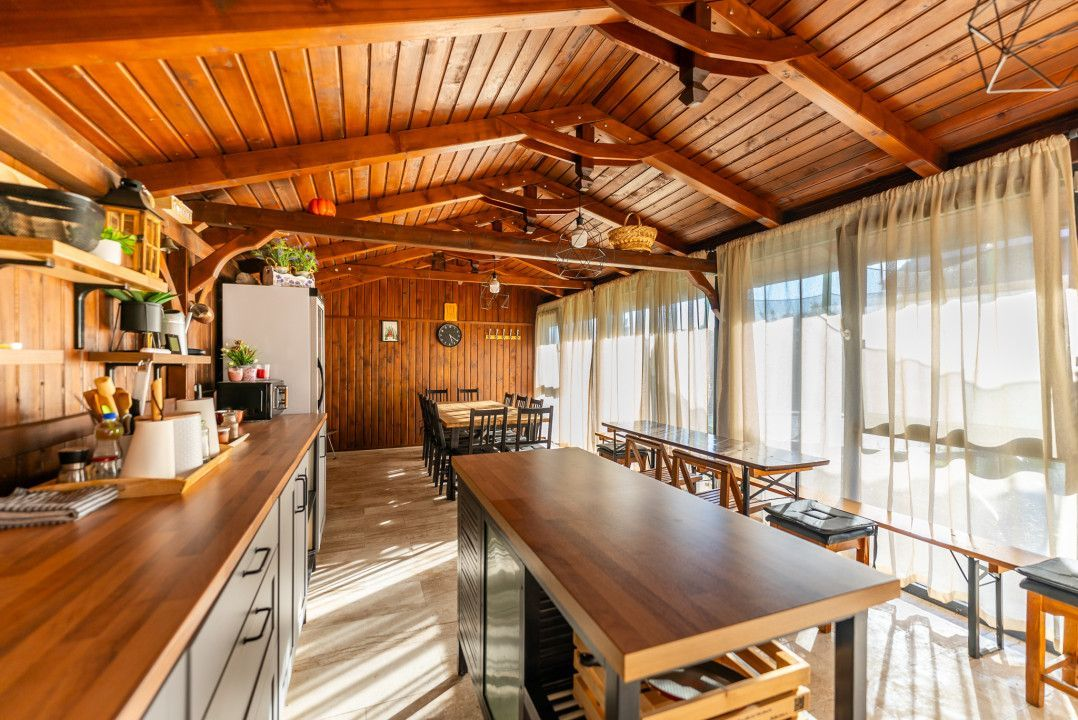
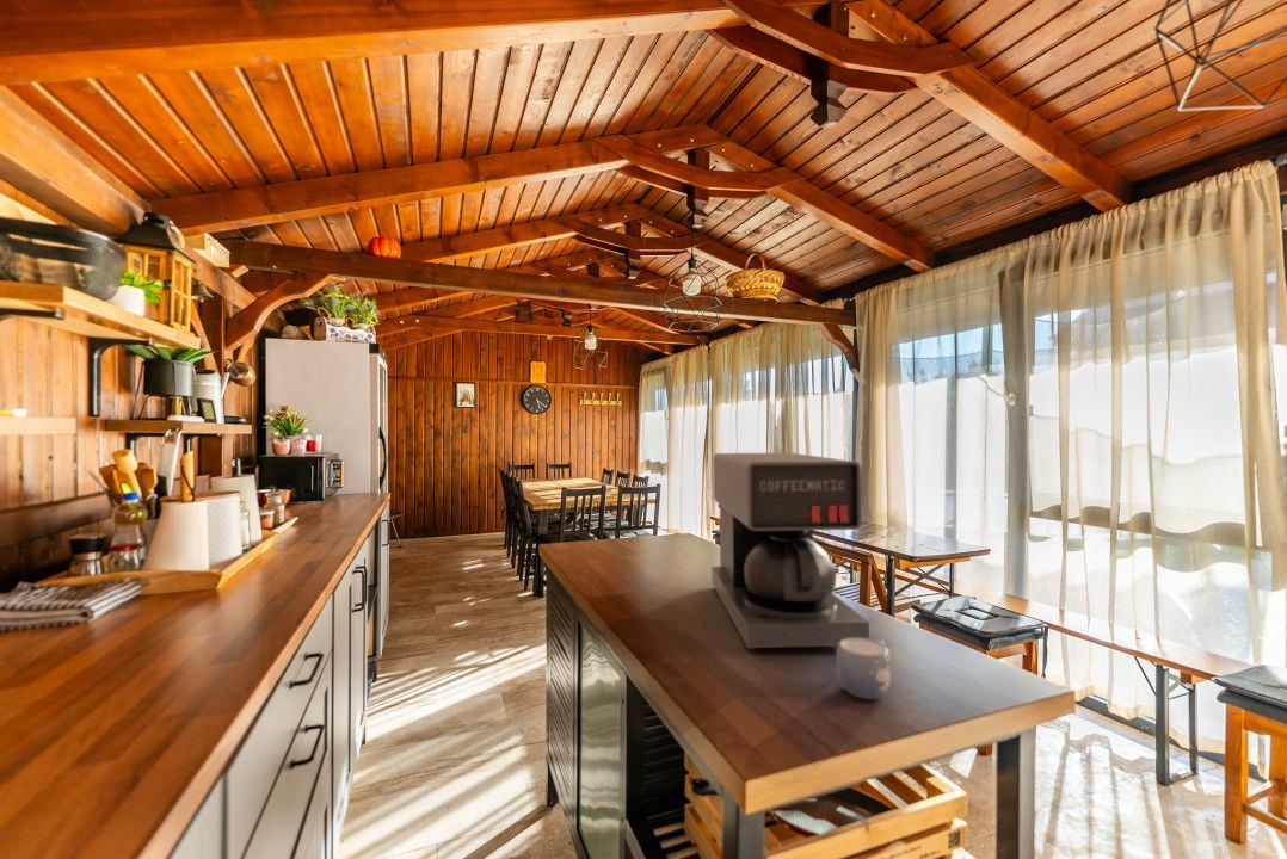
+ coffee maker (775, 534)
+ mug (868, 666)
